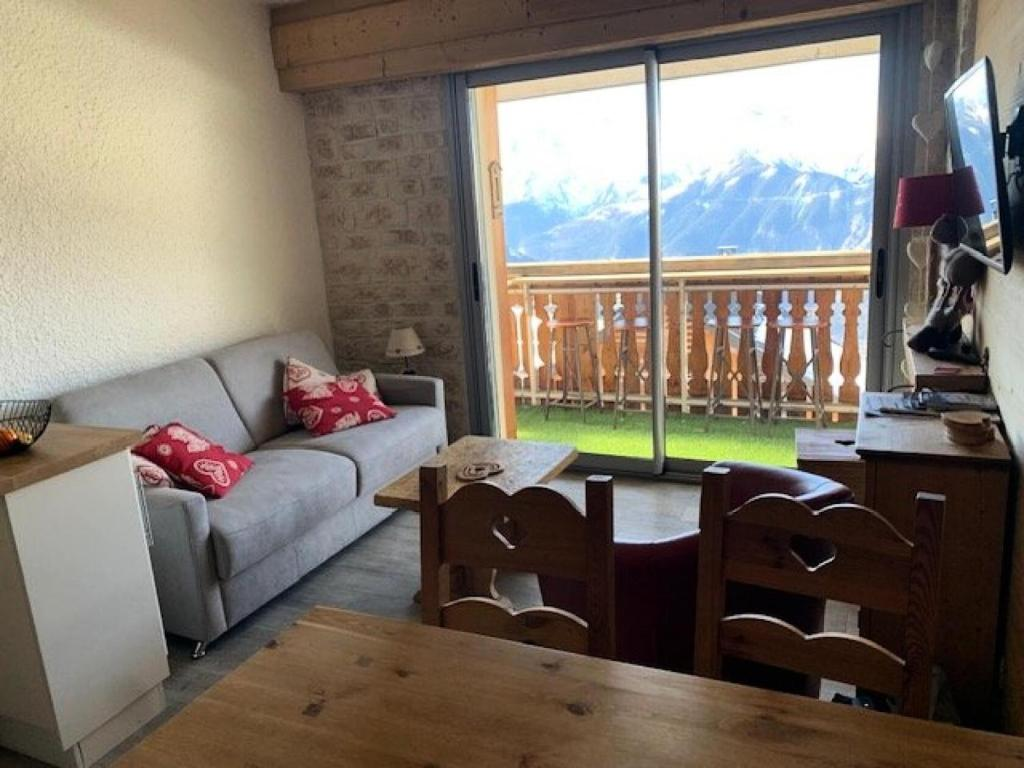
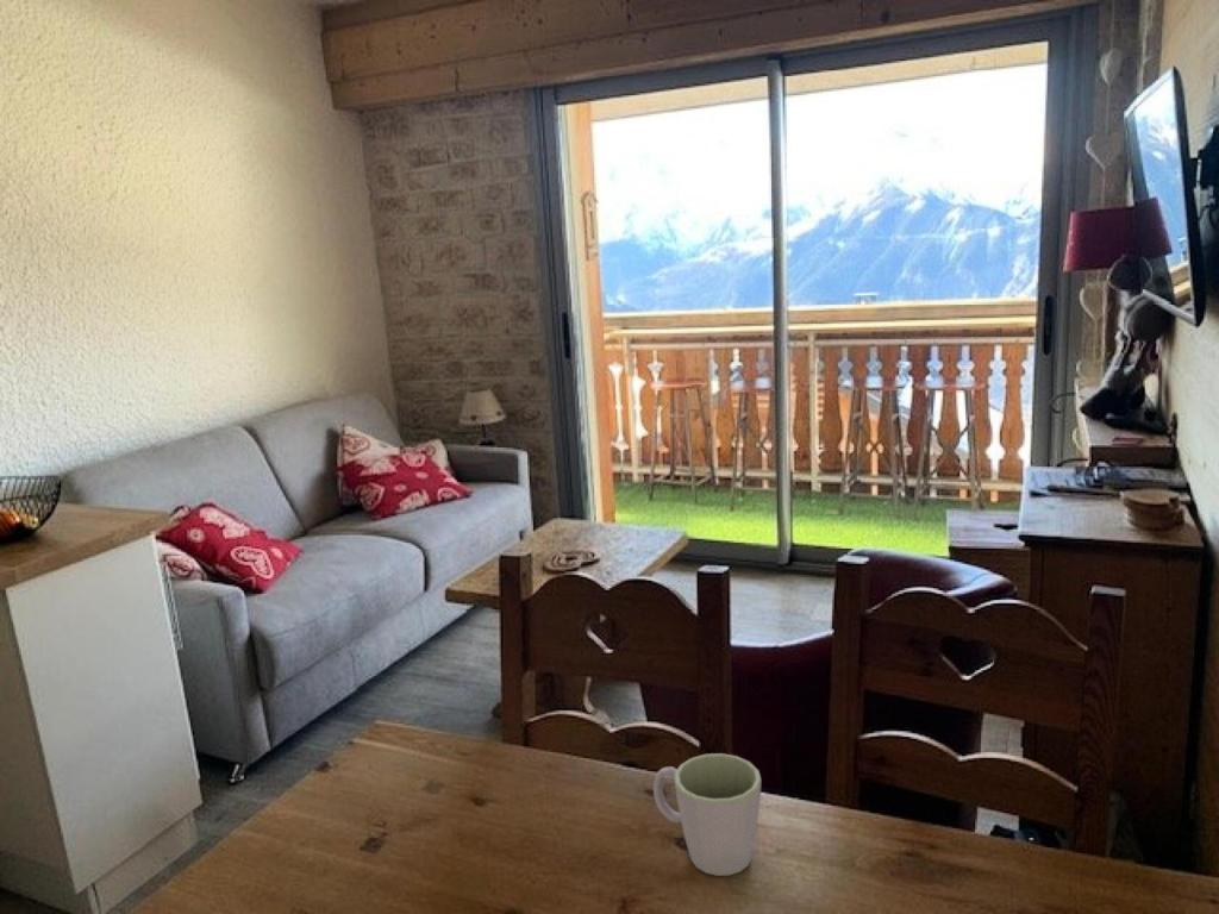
+ mug (704, 810)
